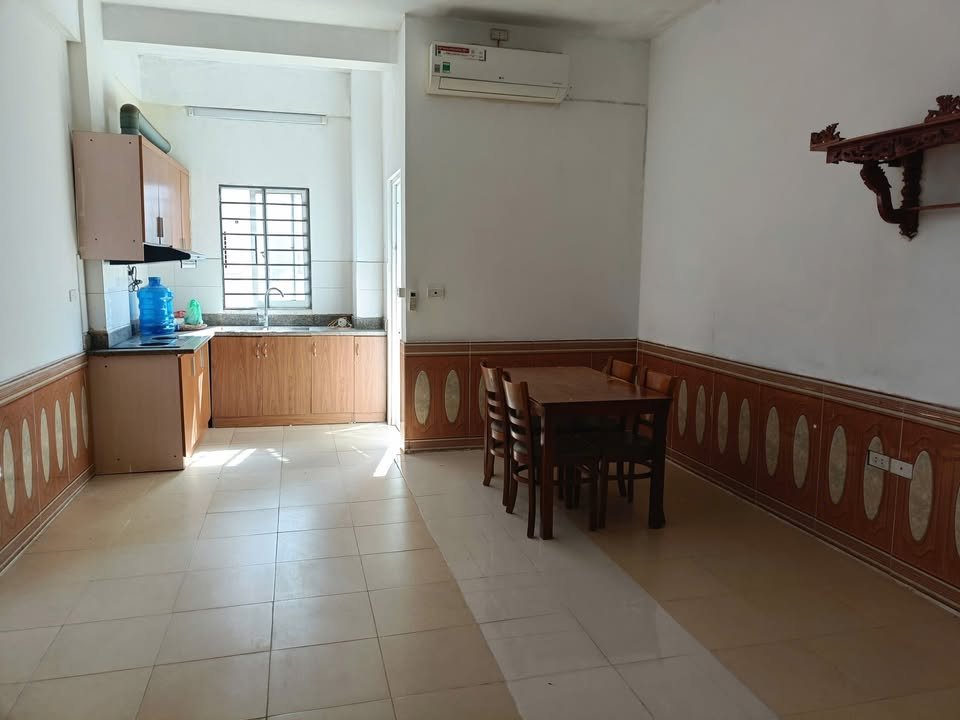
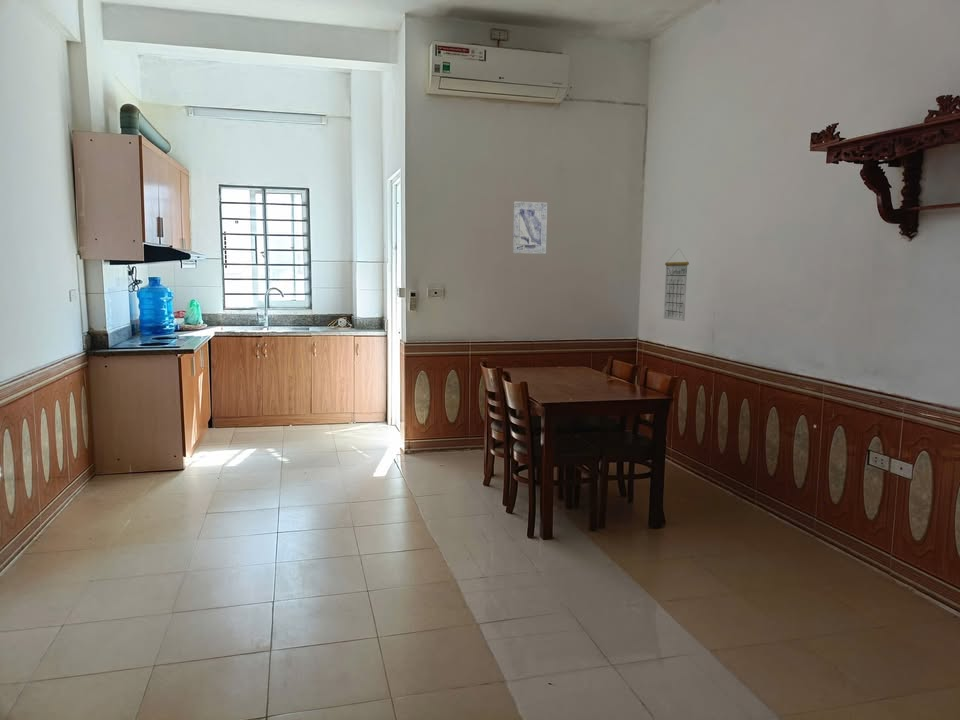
+ calendar (675, 284)
+ wall art (529, 227)
